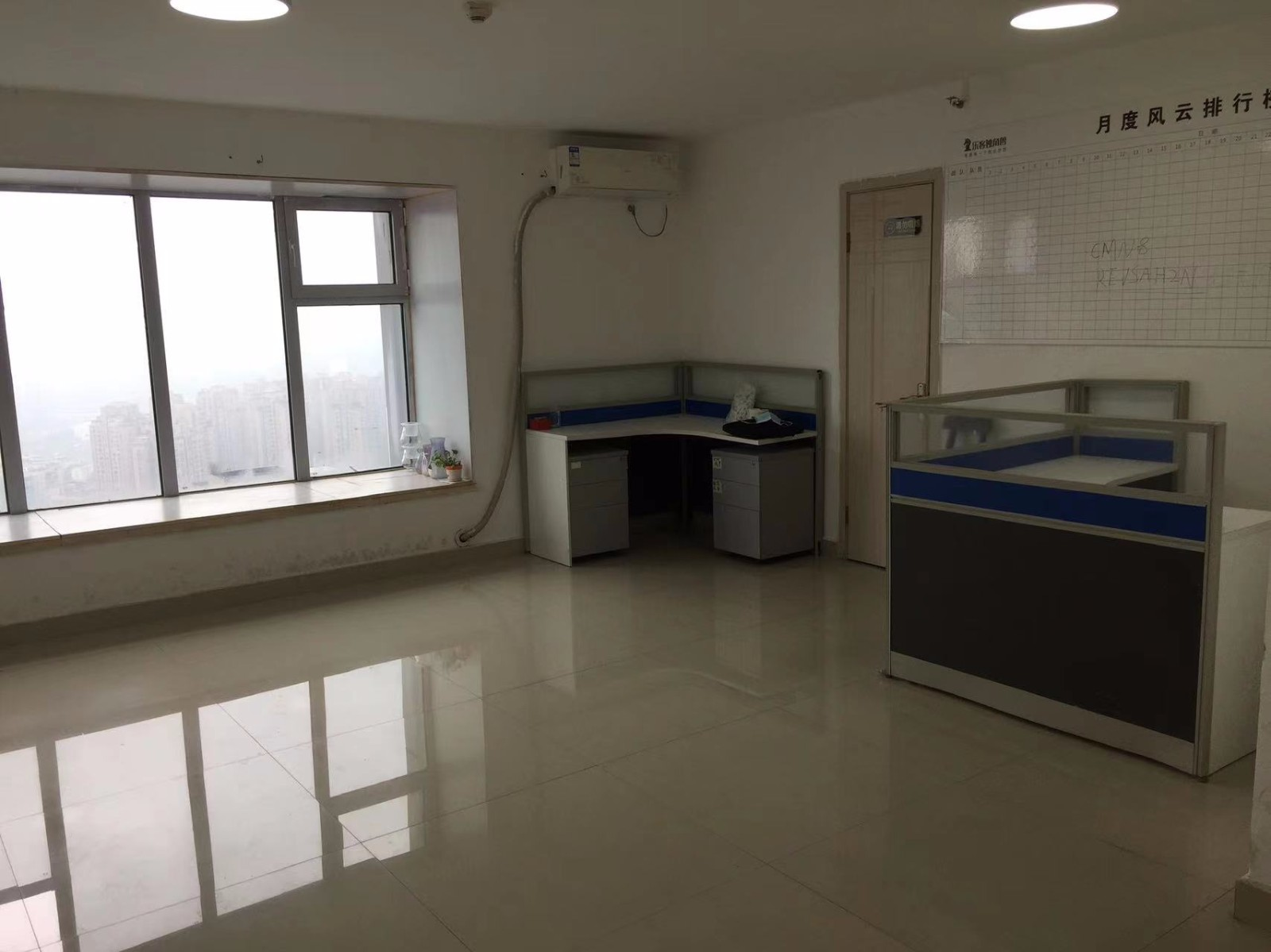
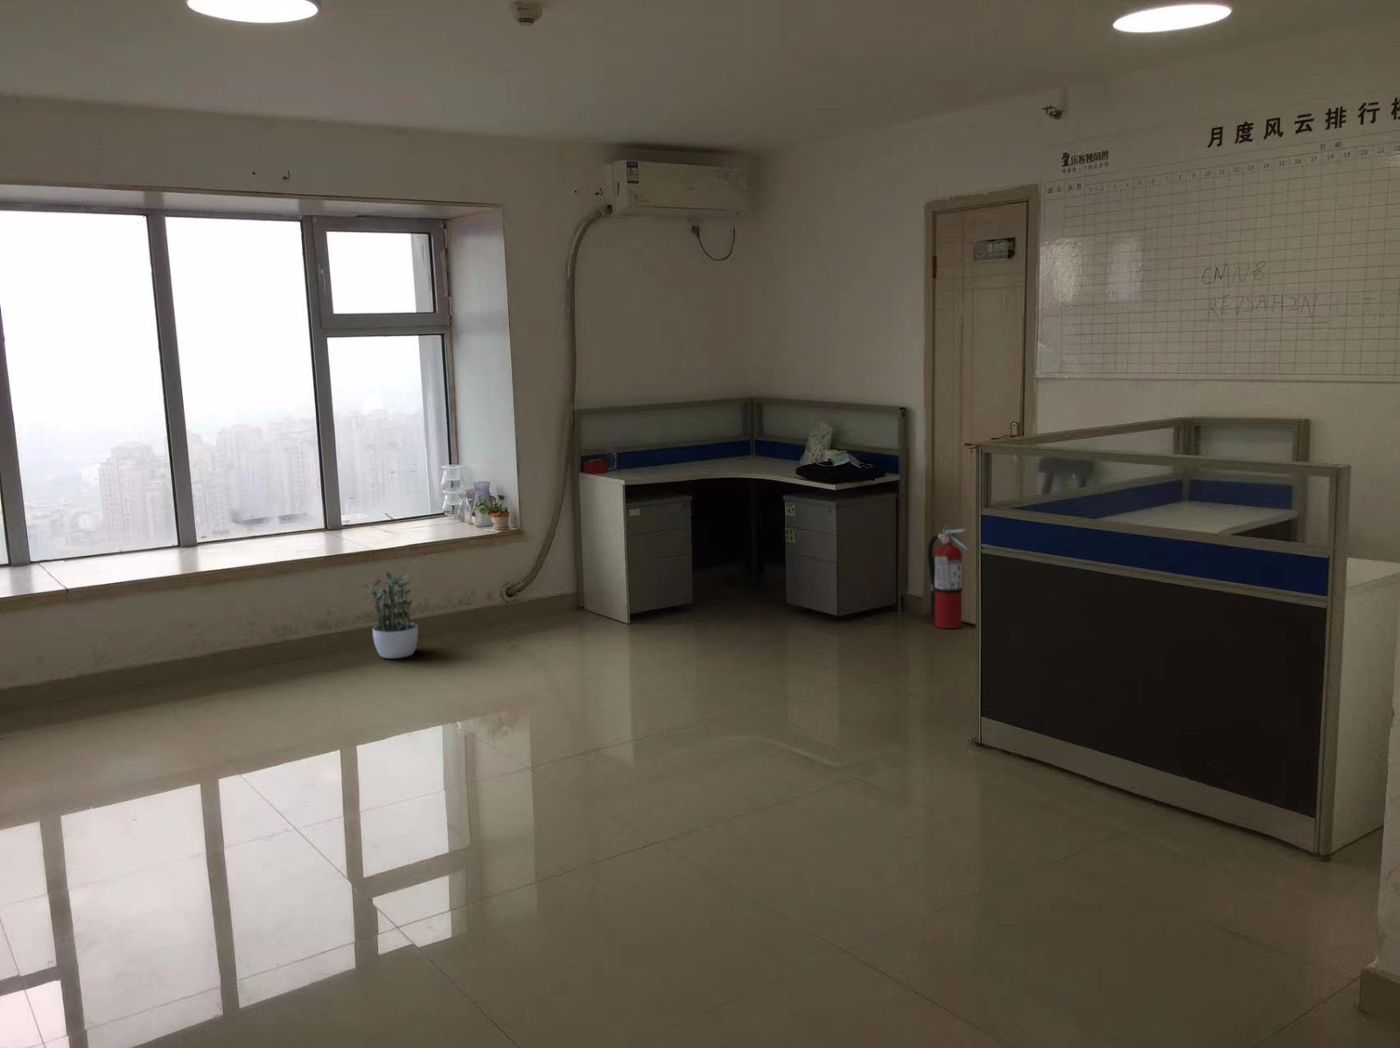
+ potted plant (390, 613)
+ fire extinguisher (947, 575)
